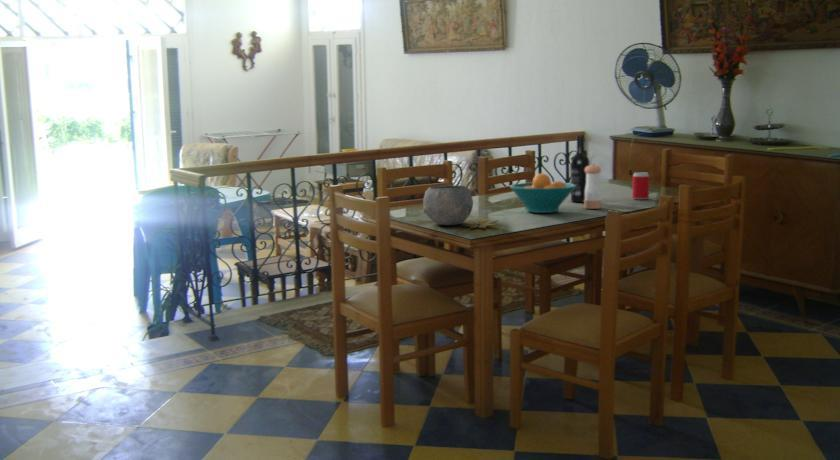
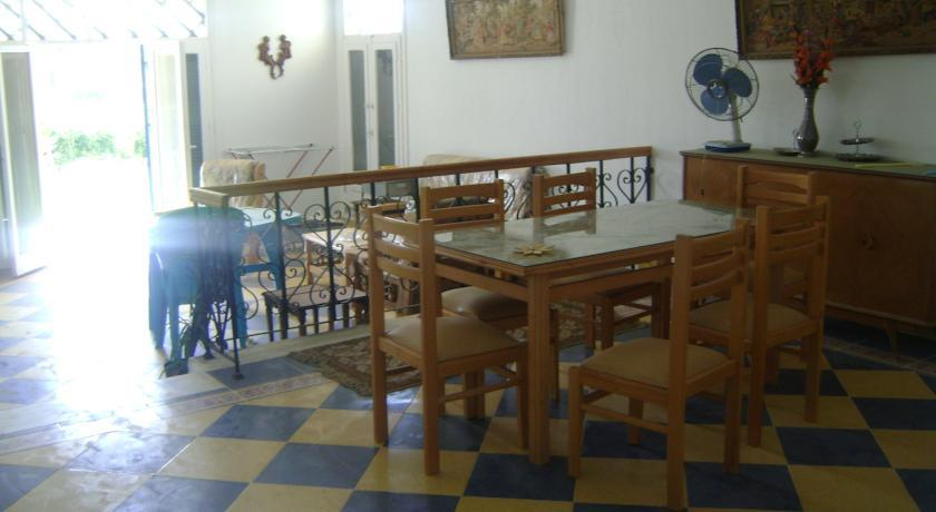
- wine bottle (579, 168)
- bowl (448, 205)
- fruit bowl (542, 192)
- pepper shaker (592, 185)
- beverage can (640, 185)
